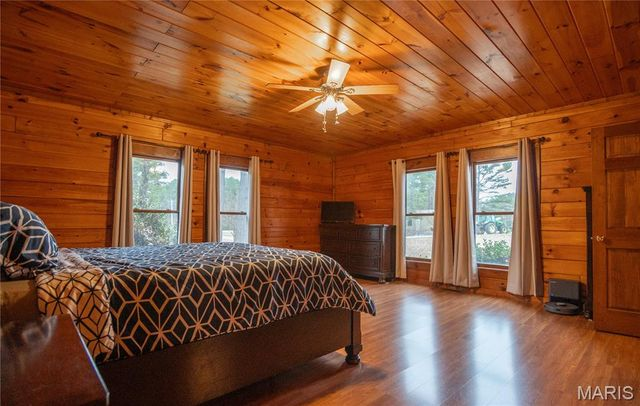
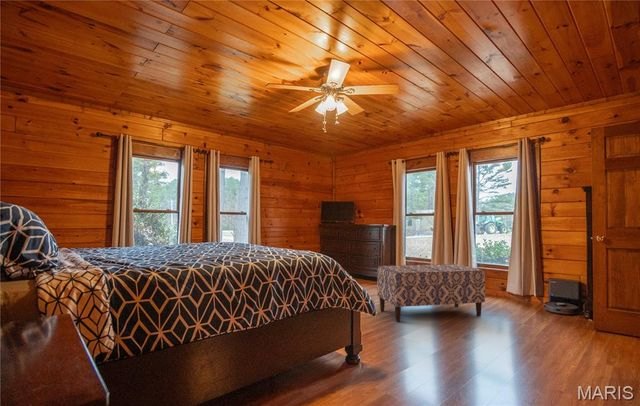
+ bench (429, 290)
